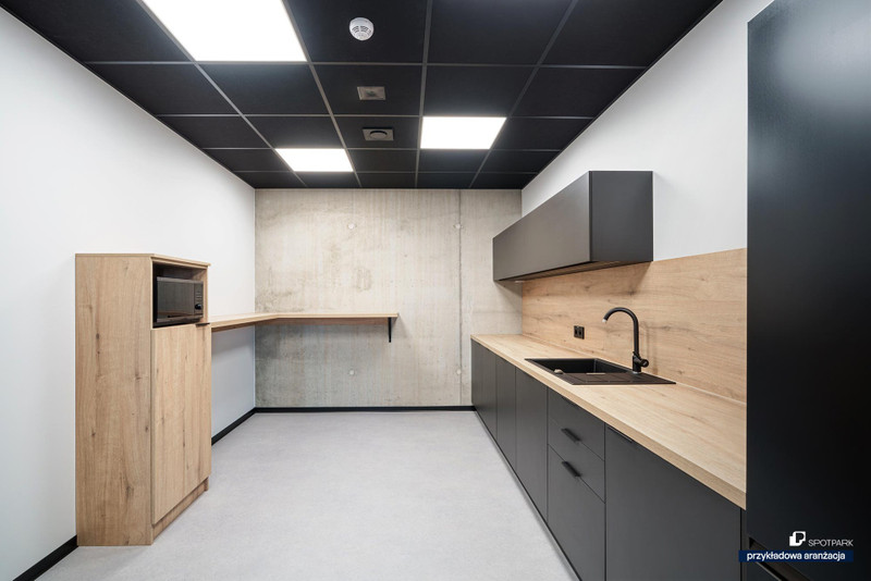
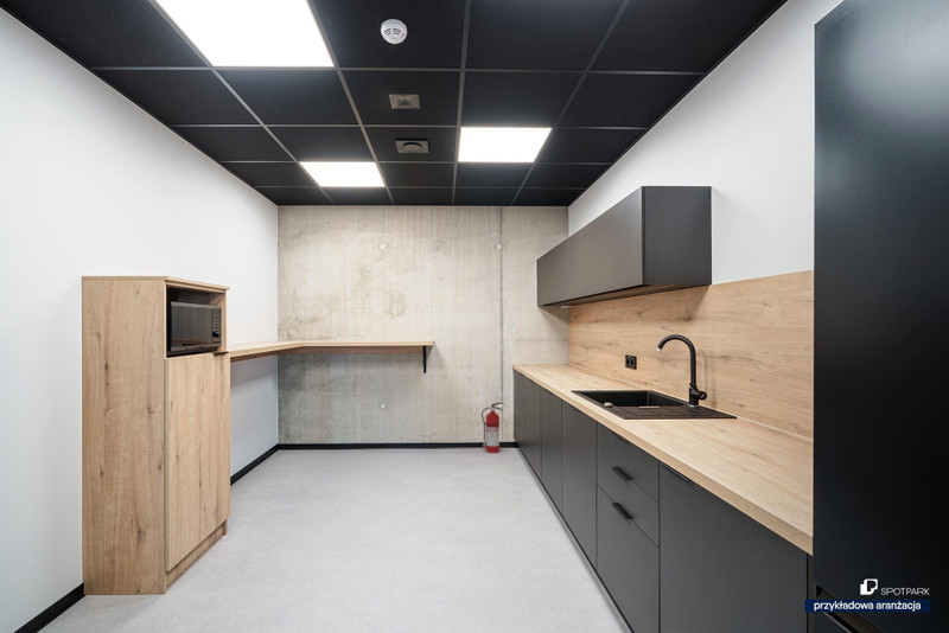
+ fire extinguisher (492, 426)
